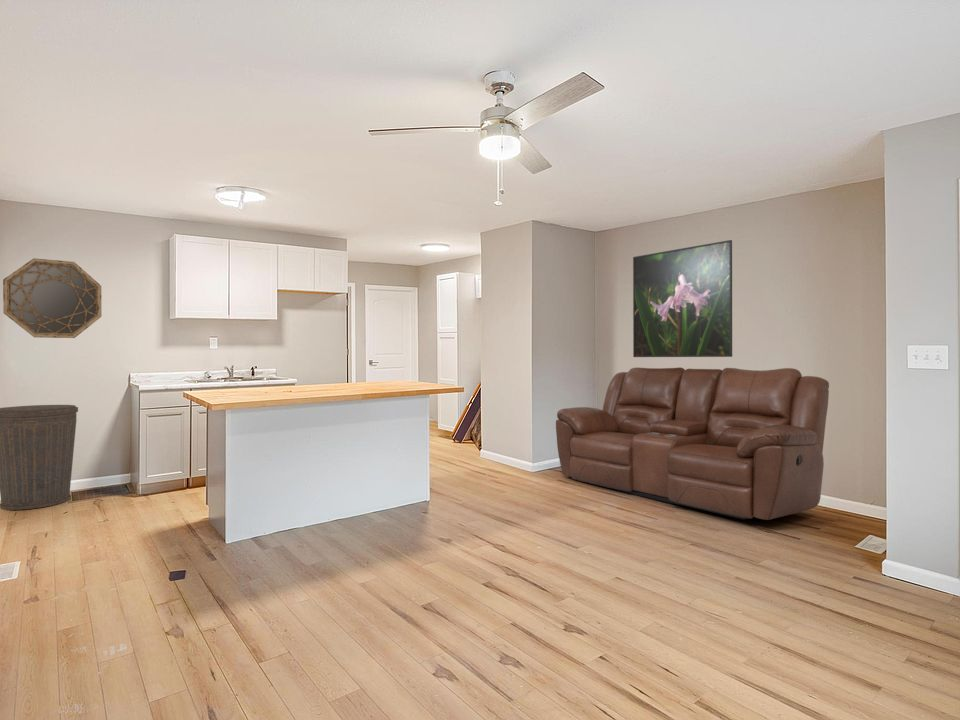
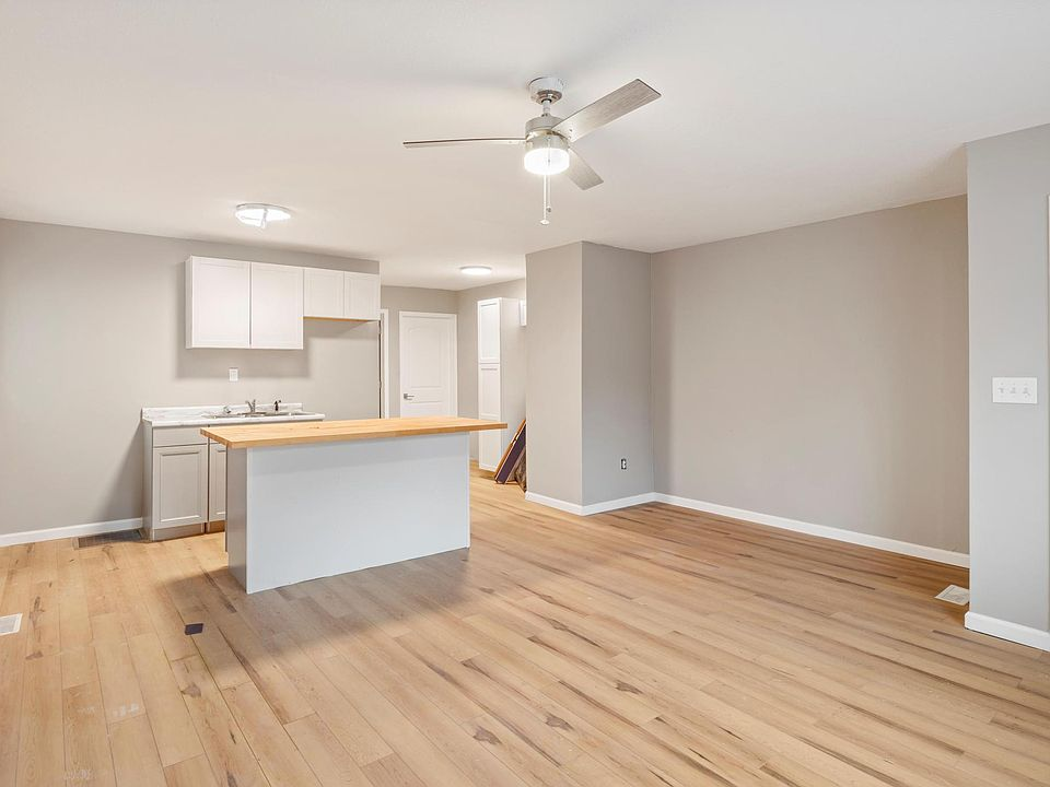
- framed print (678, 303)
- trash can (36, 454)
- sofa (679, 429)
- home mirror (54, 299)
